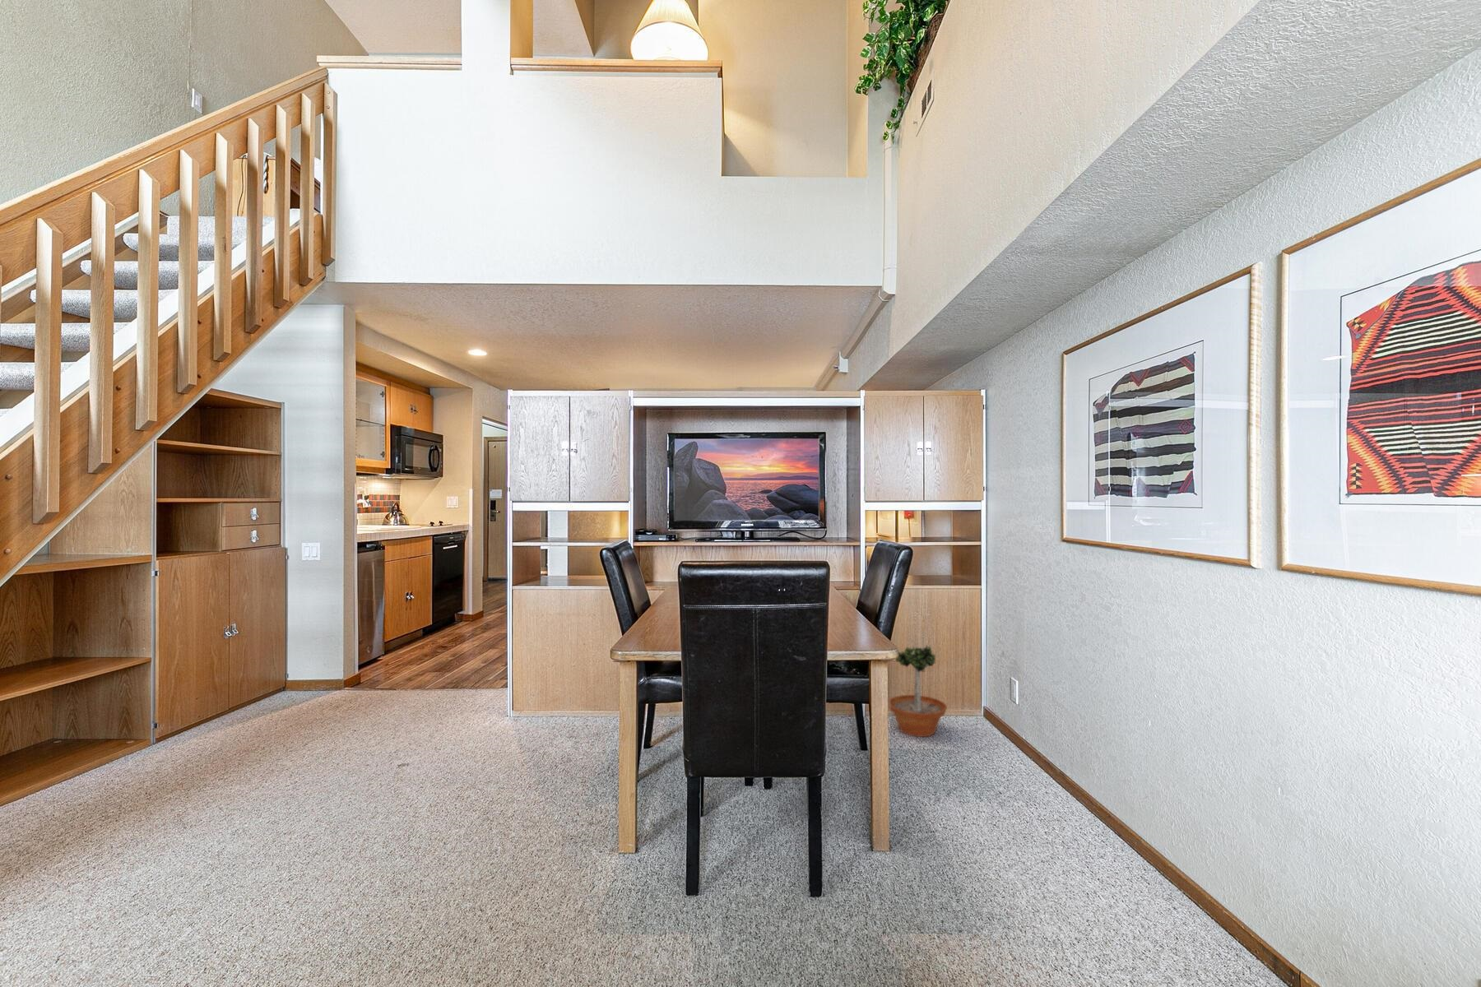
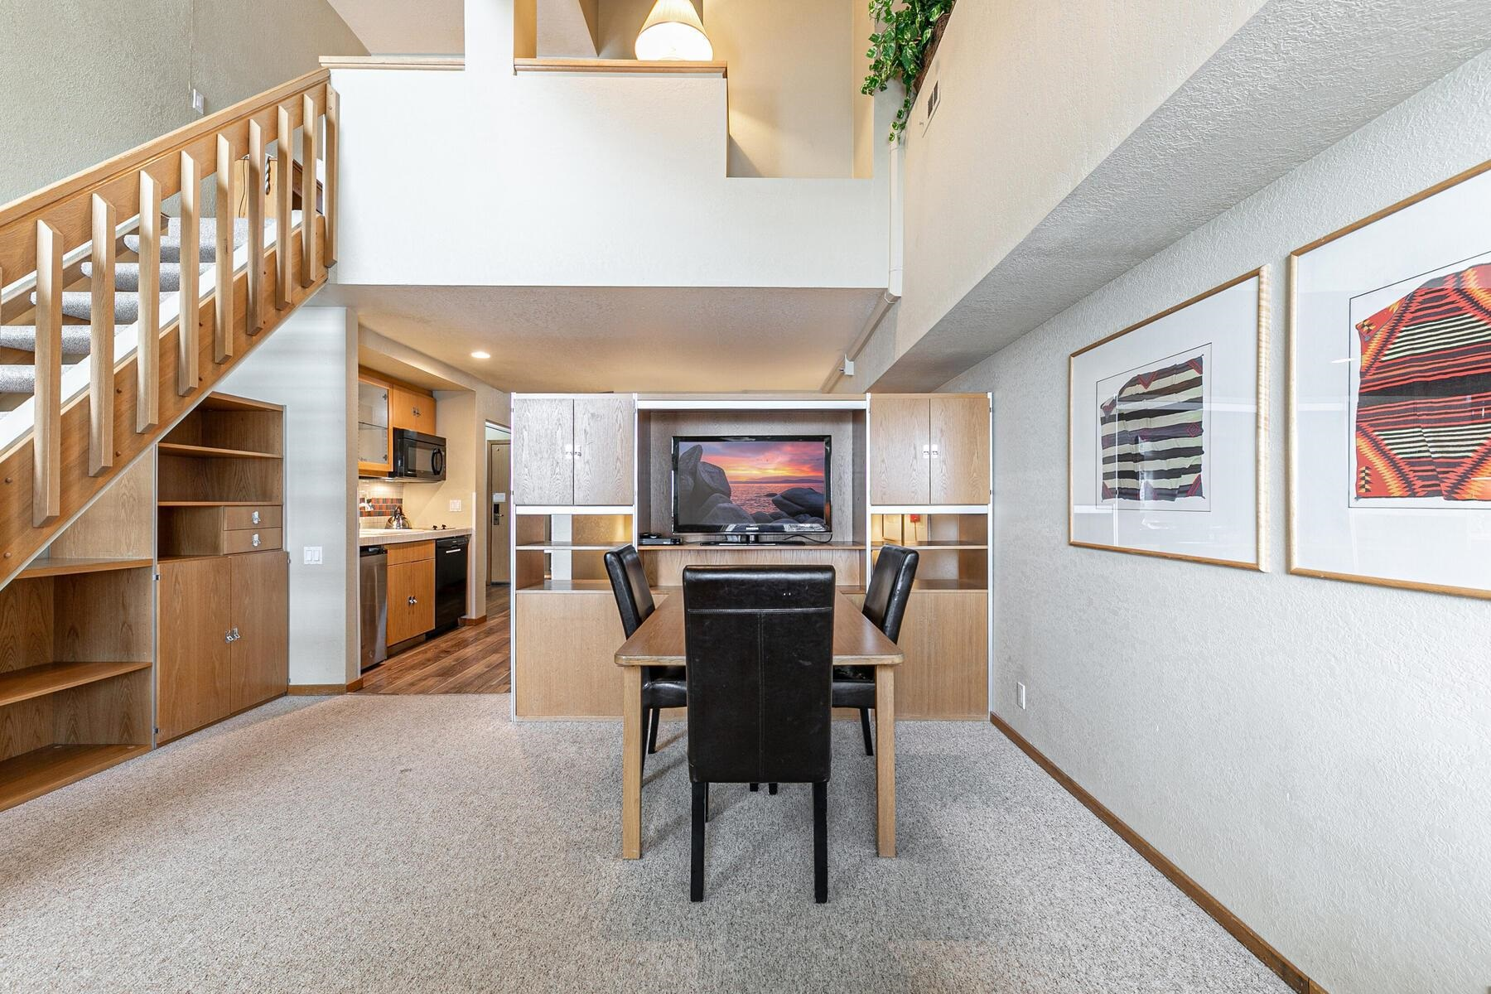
- potted tree (917, 683)
